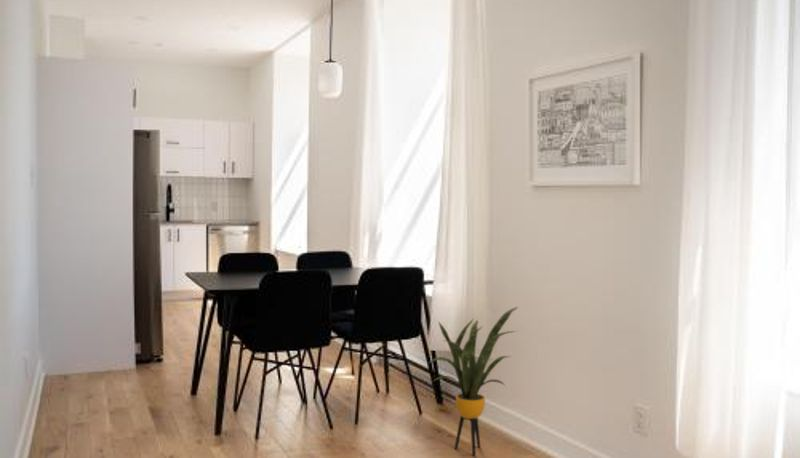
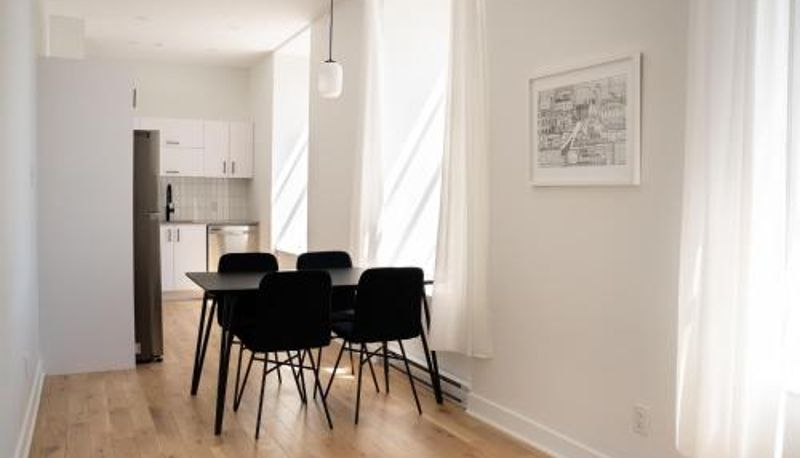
- house plant (479, 381)
